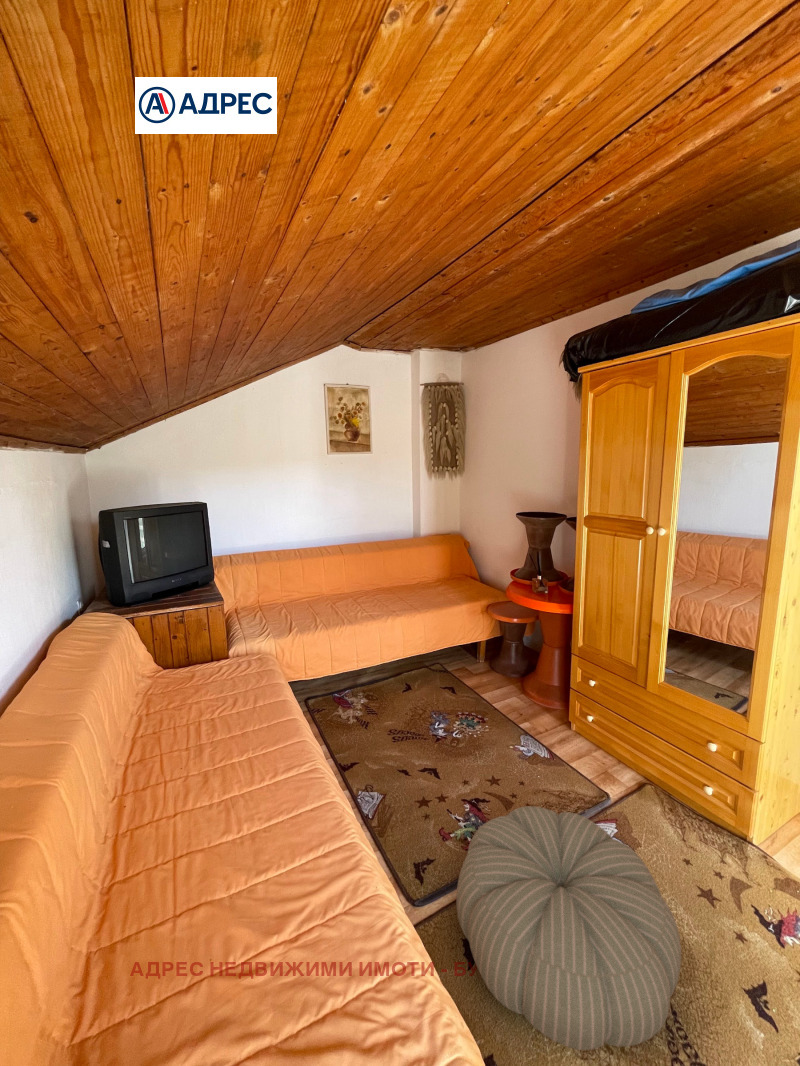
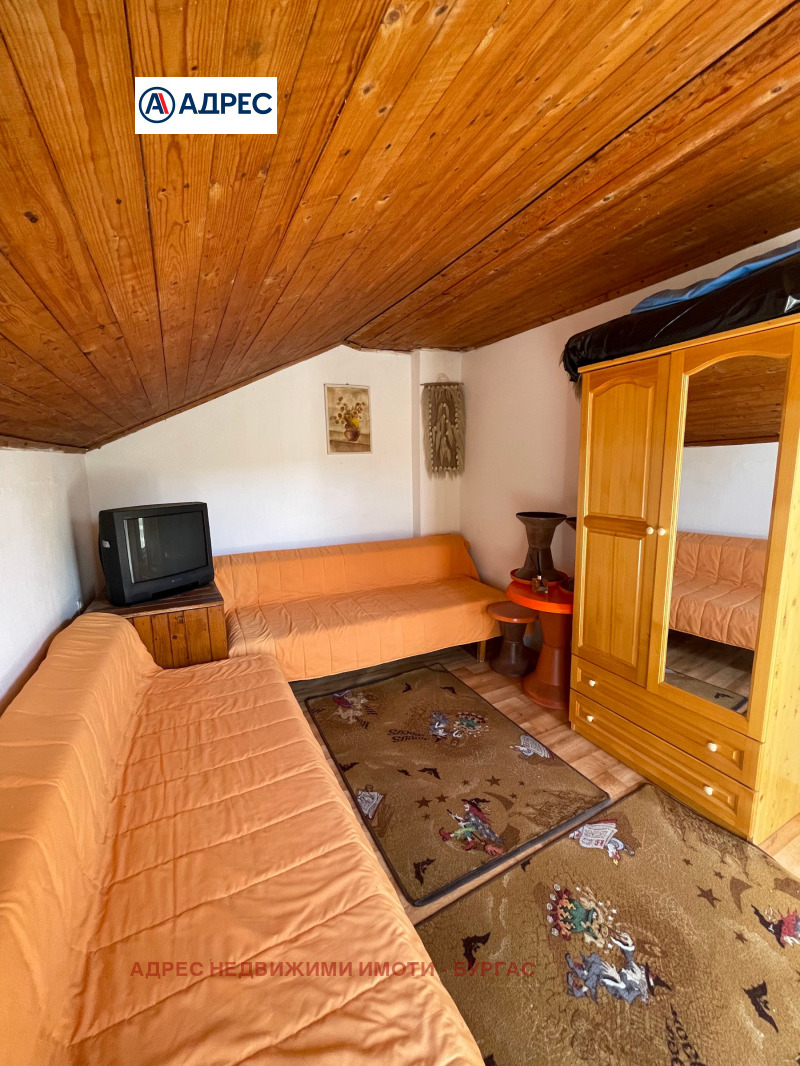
- pouf (559, 904)
